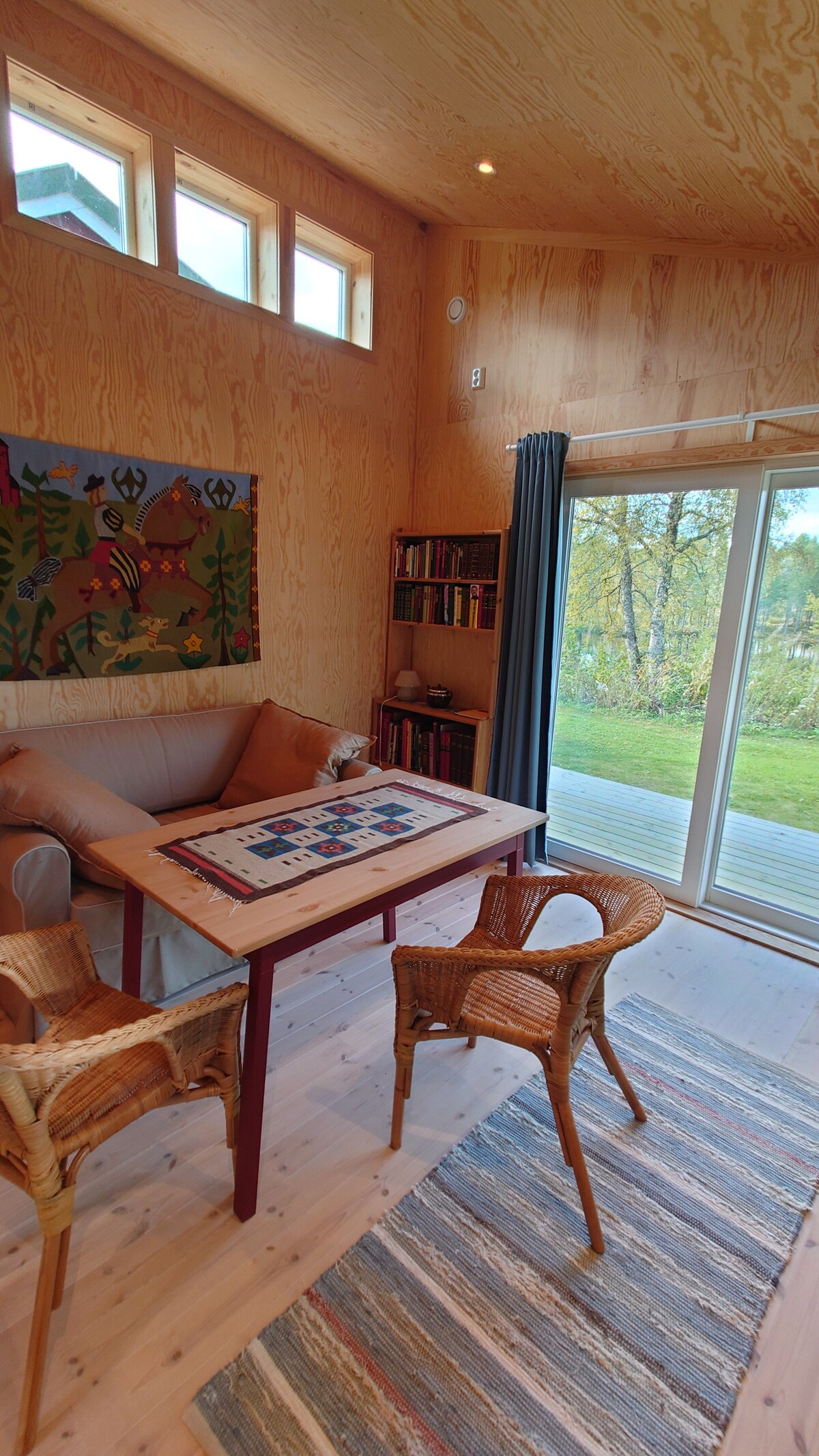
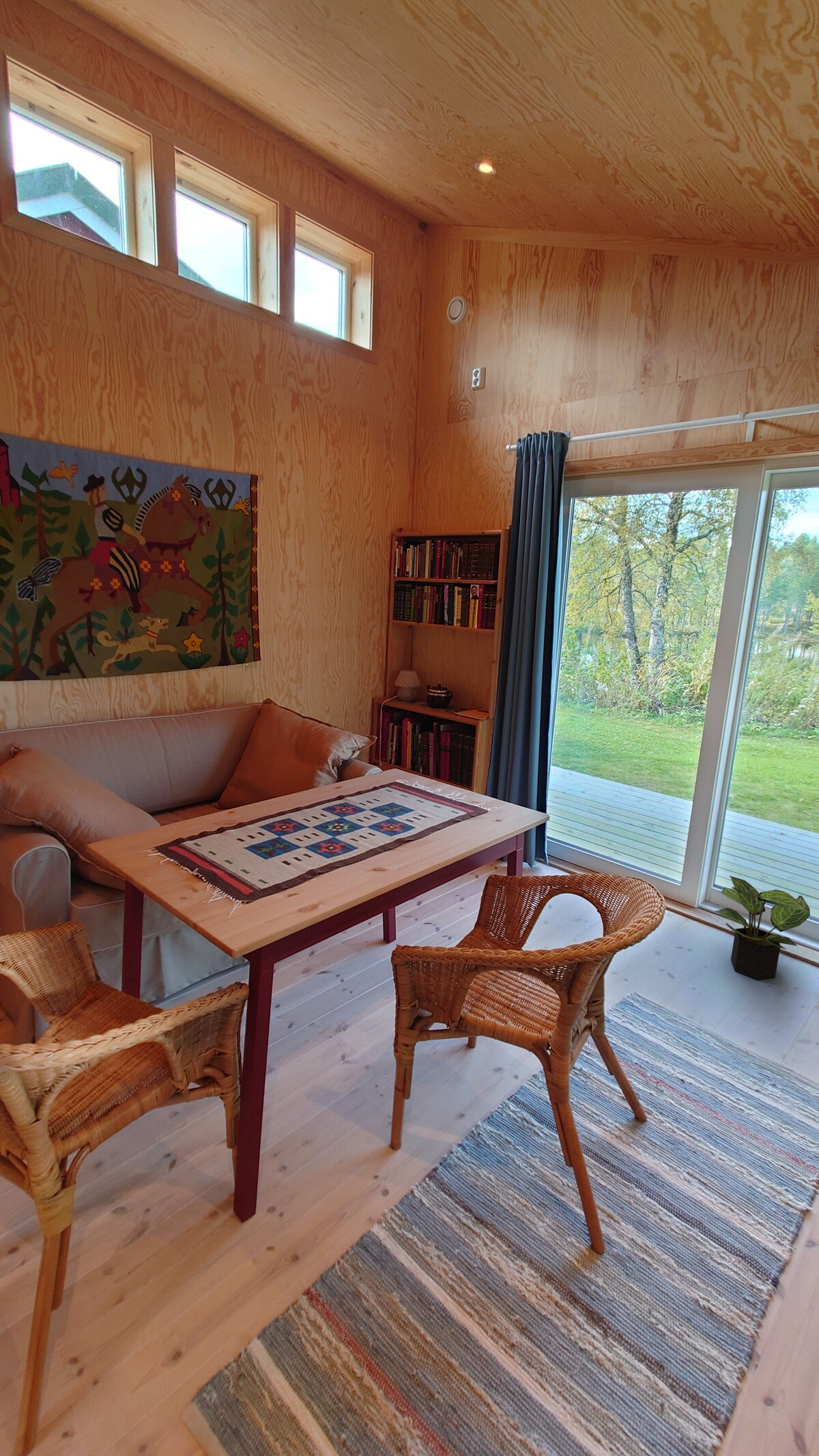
+ potted plant (751, 923)
